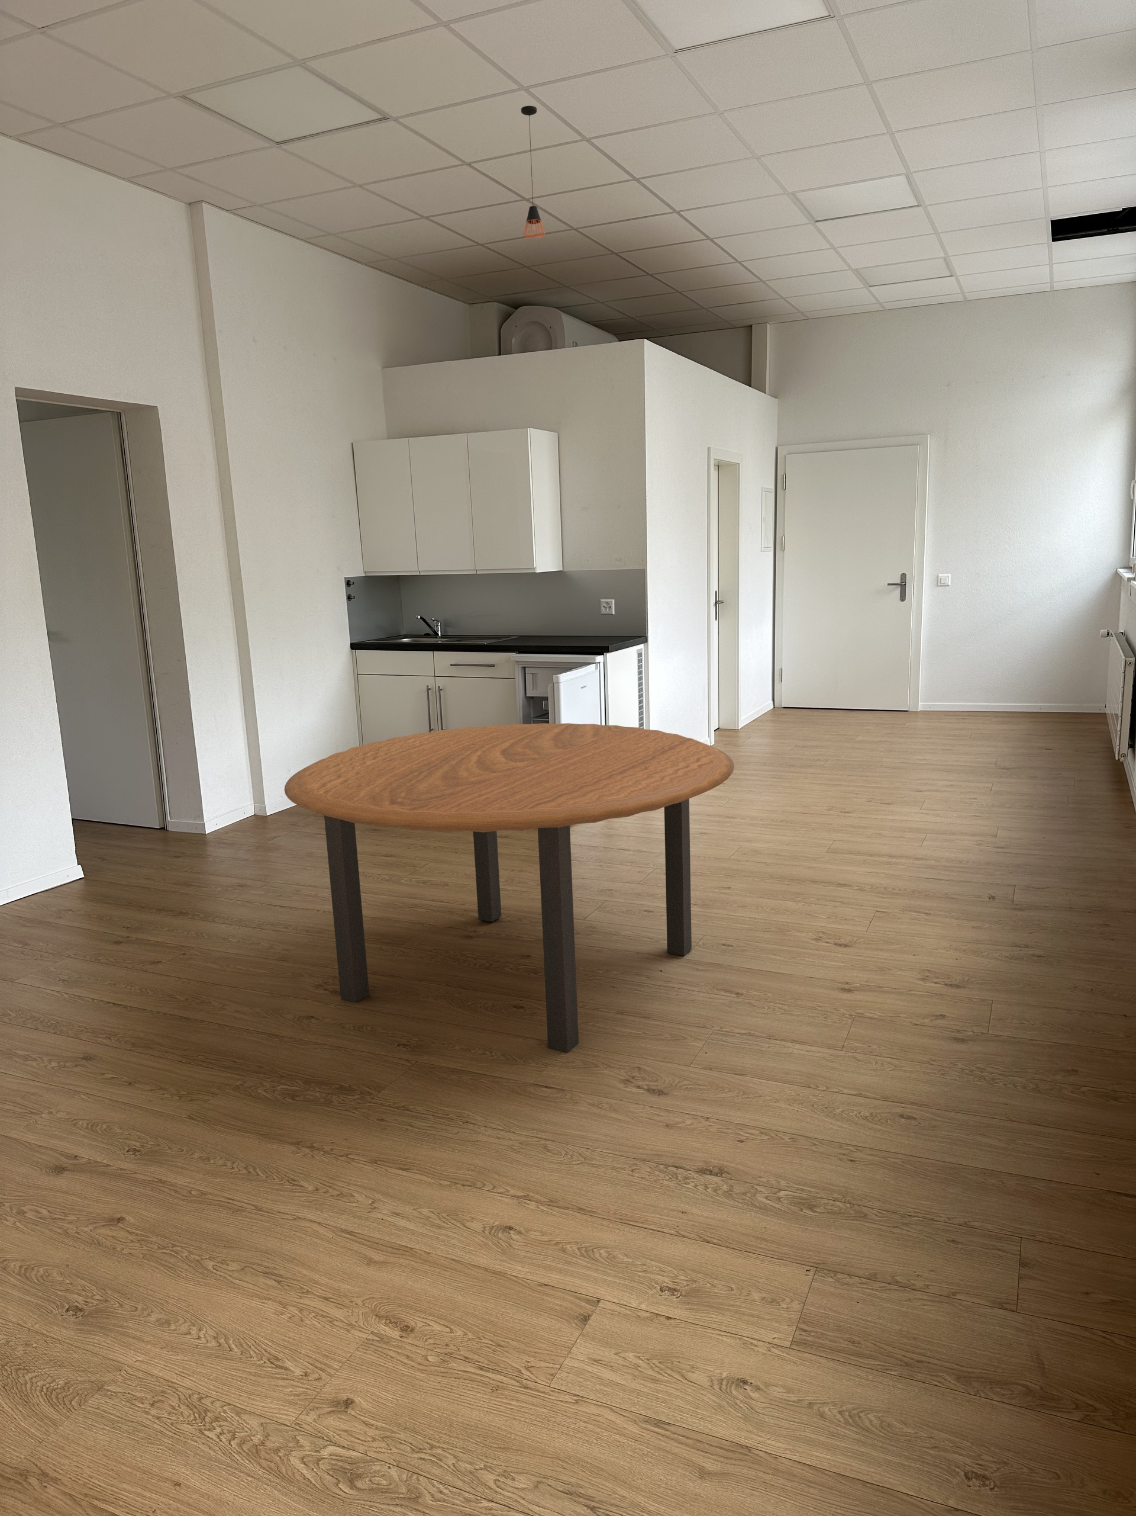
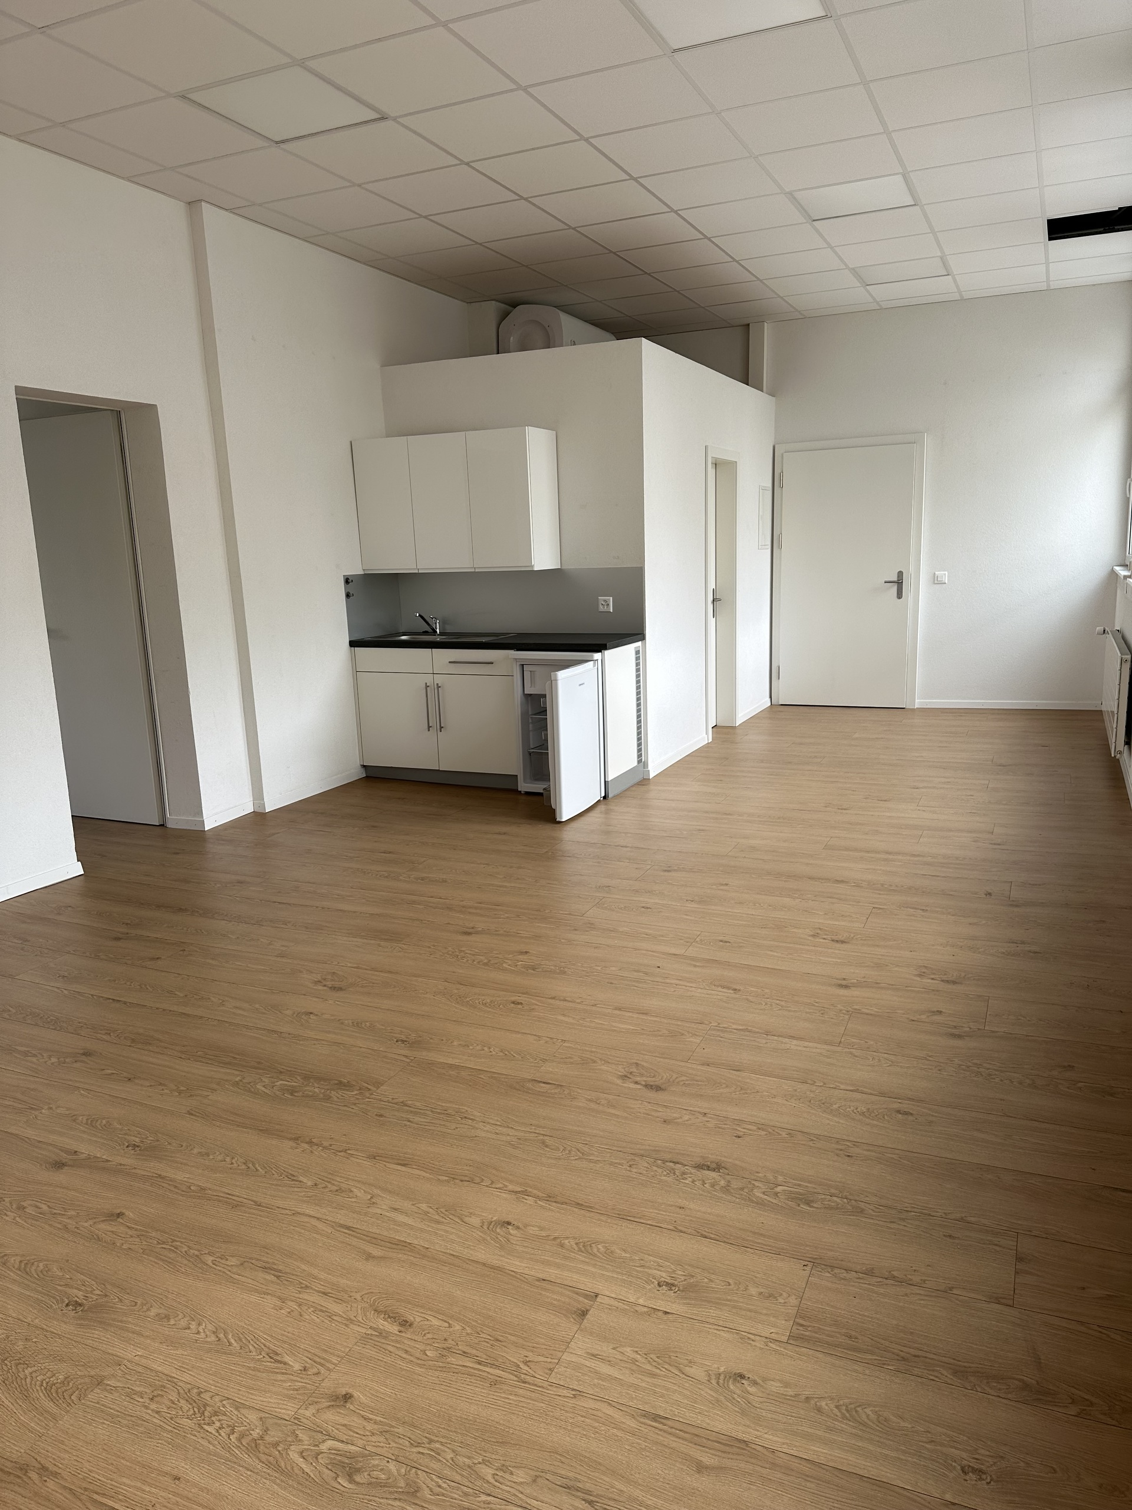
- dining table (498, 867)
- pendant light (531, 173)
